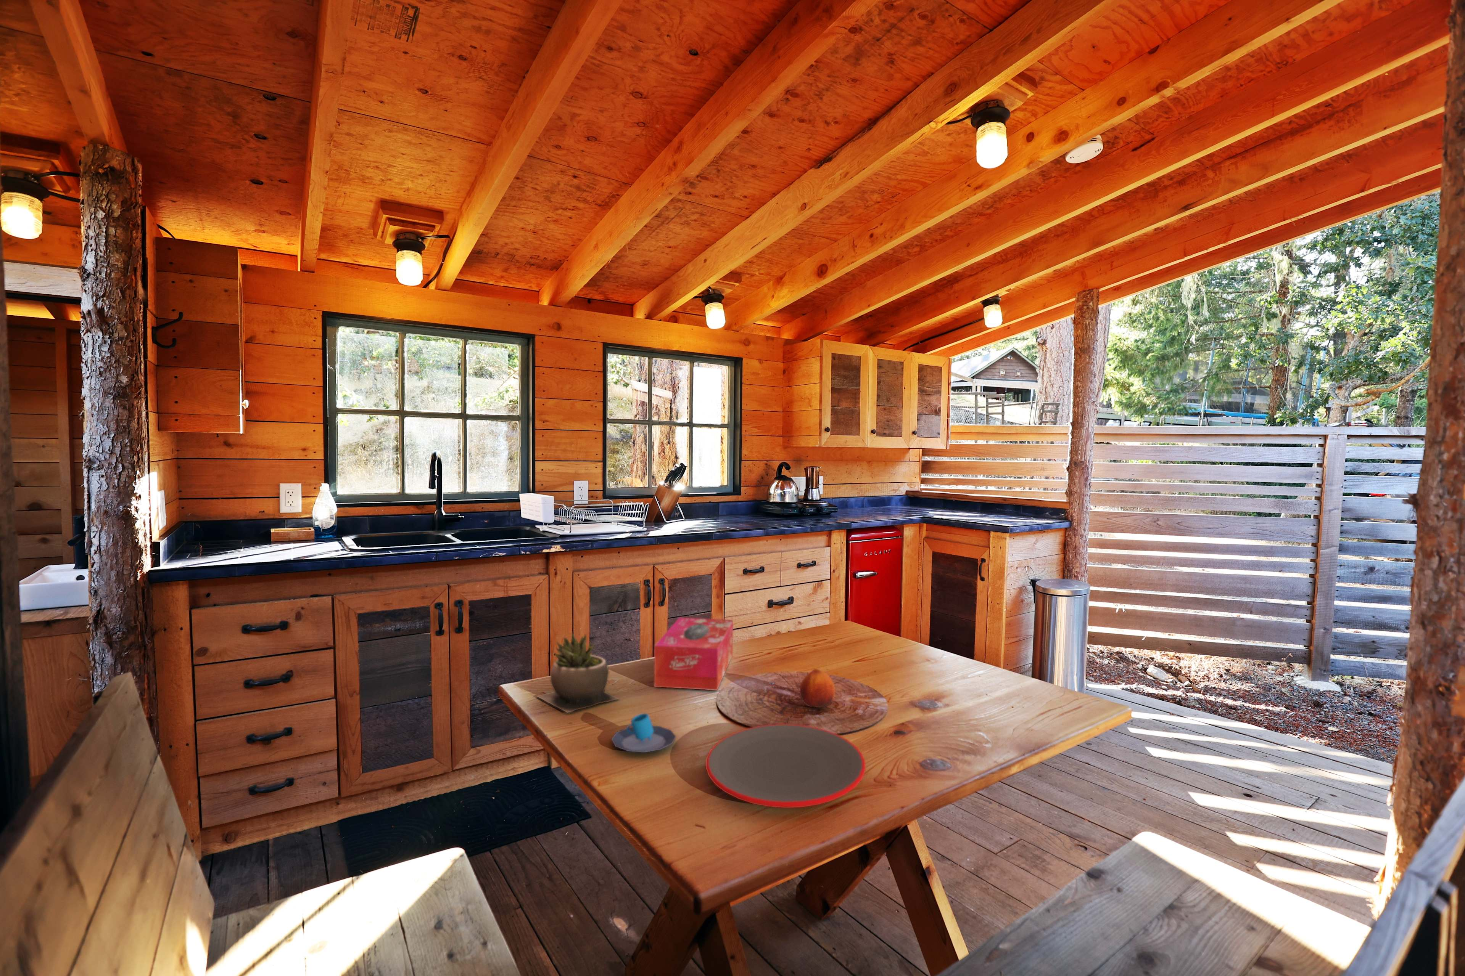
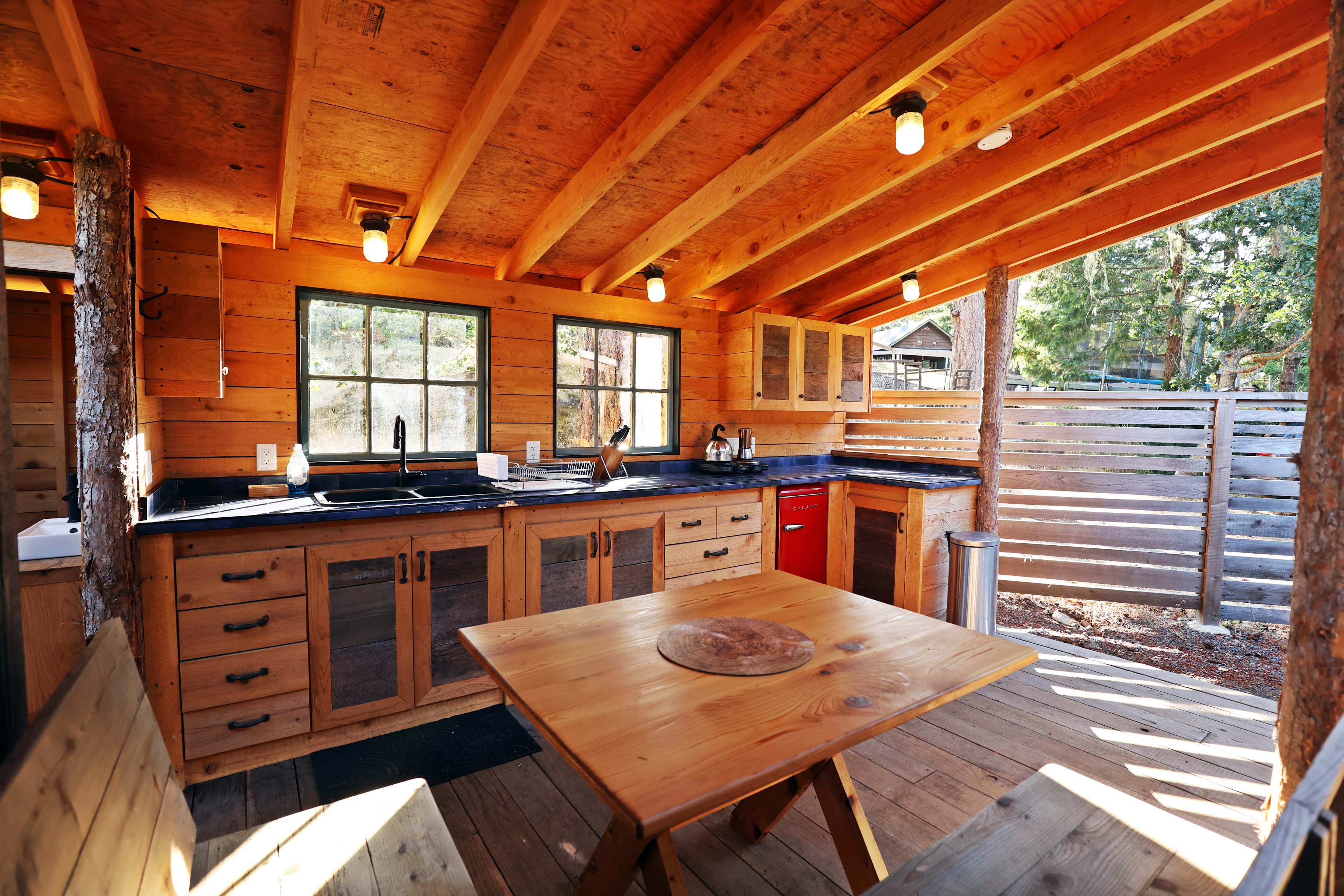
- succulent plant (578, 666)
- mug (643, 729)
- plate (785, 765)
- fruit (818, 688)
- tissue box (697, 650)
